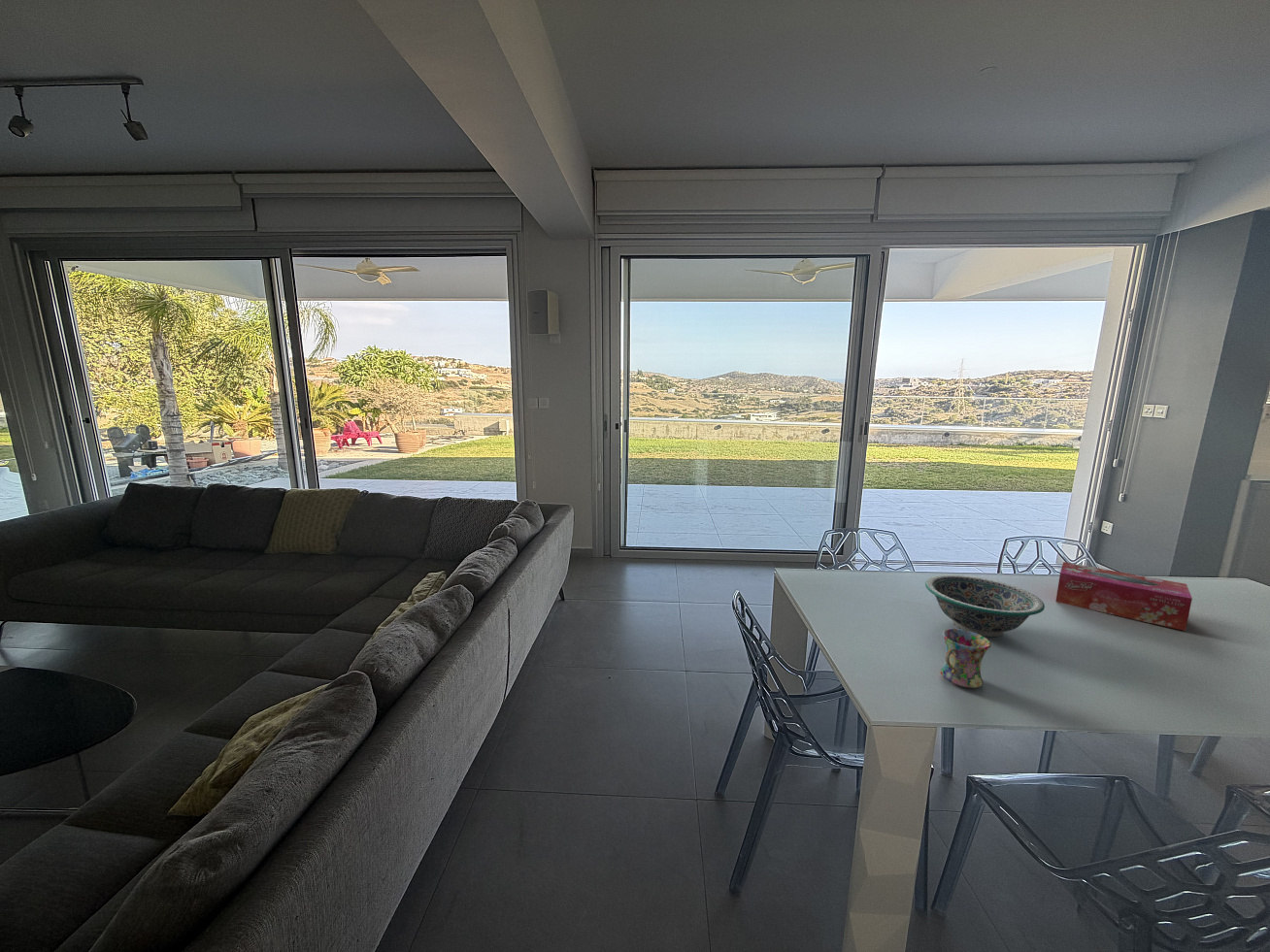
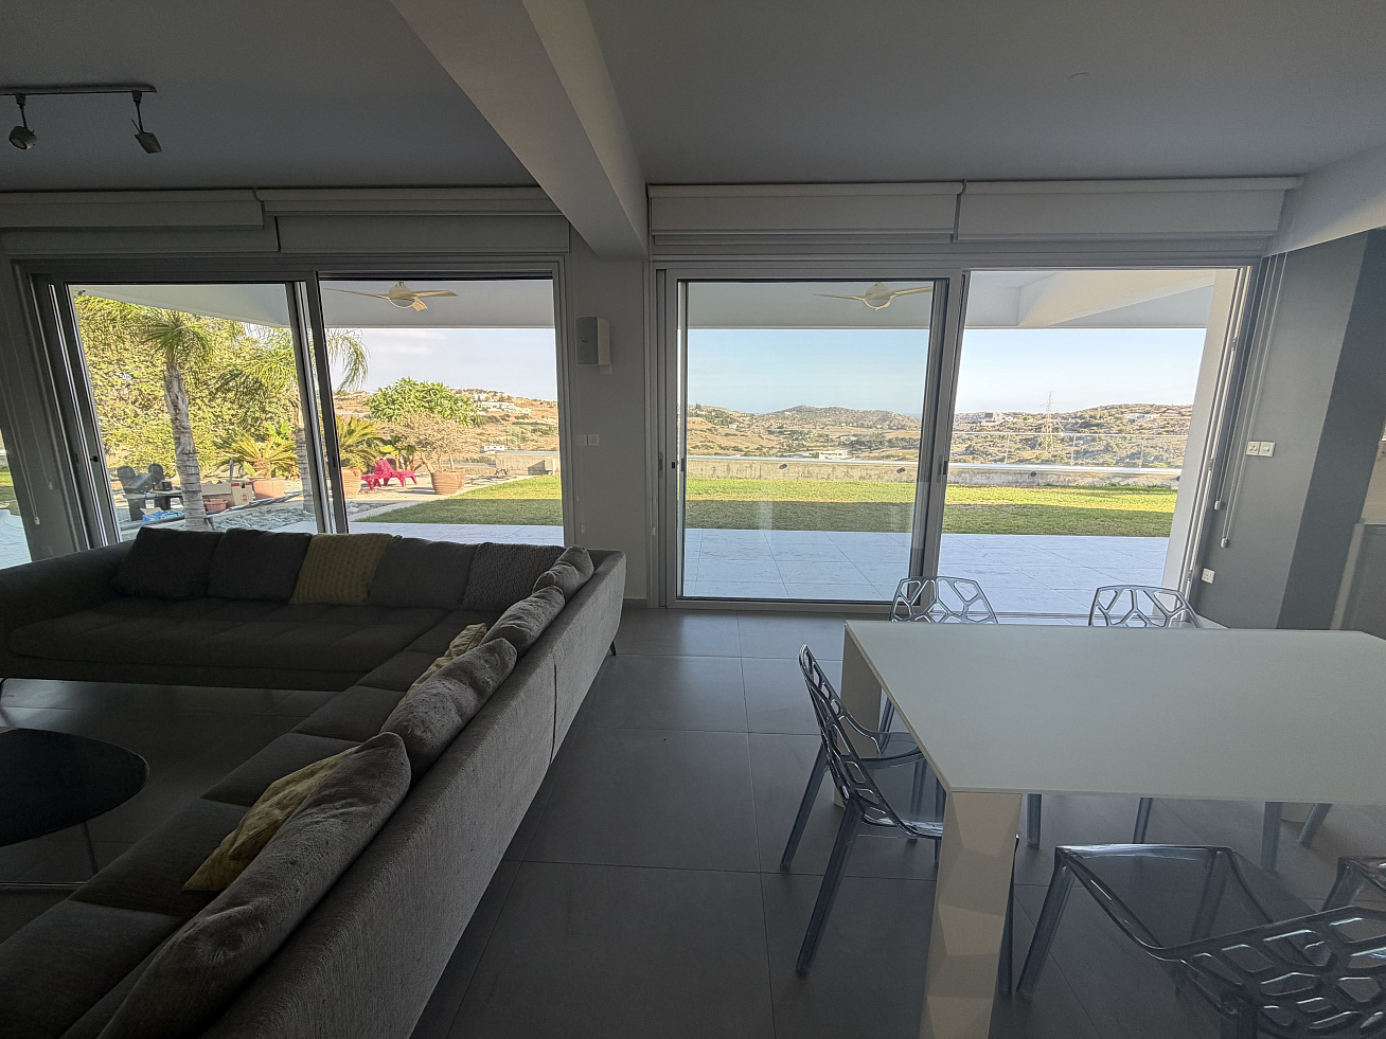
- decorative bowl (979, 609)
- tissue box (1119, 593)
- mug (960, 660)
